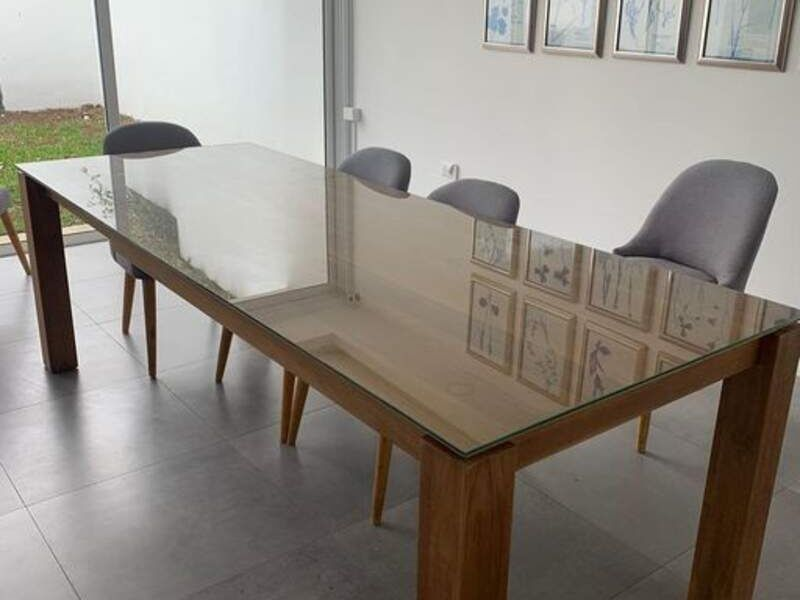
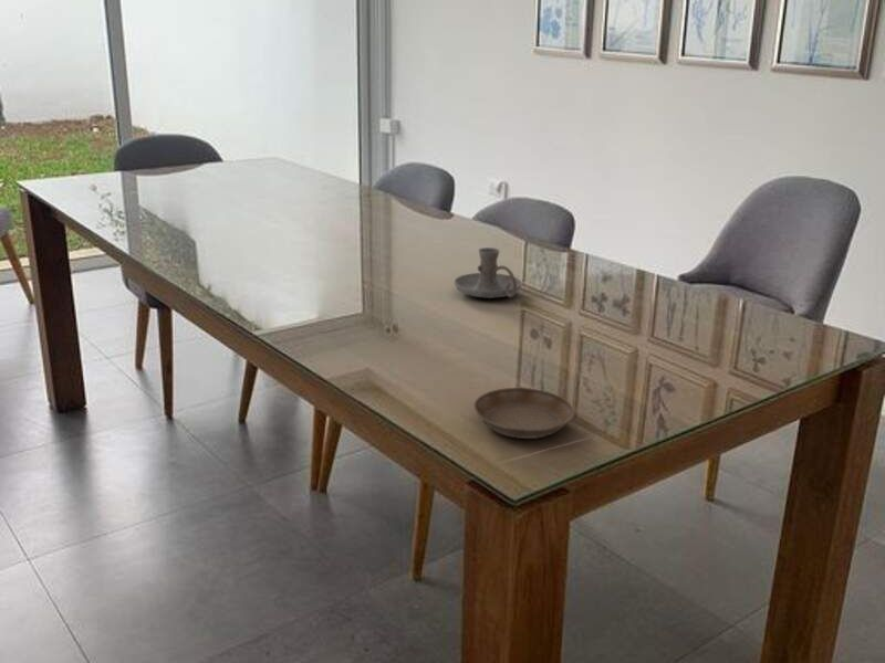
+ saucer (523, 414)
+ candle holder (492, 273)
